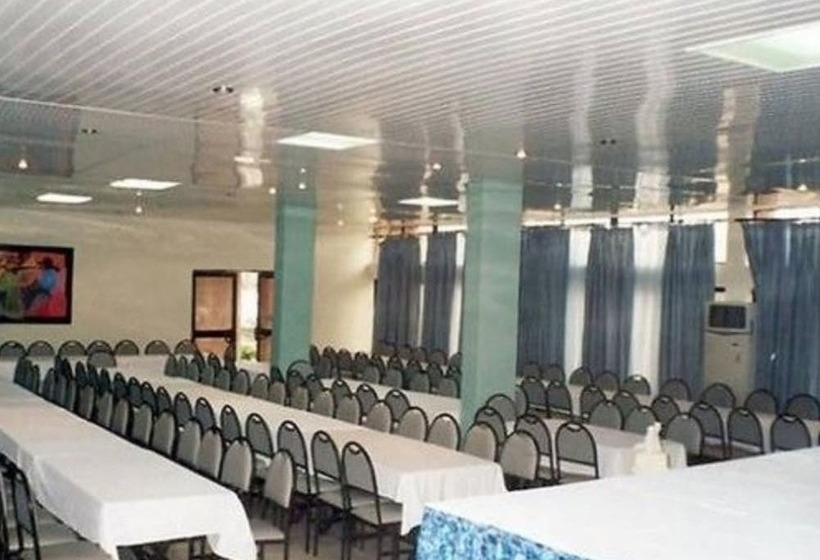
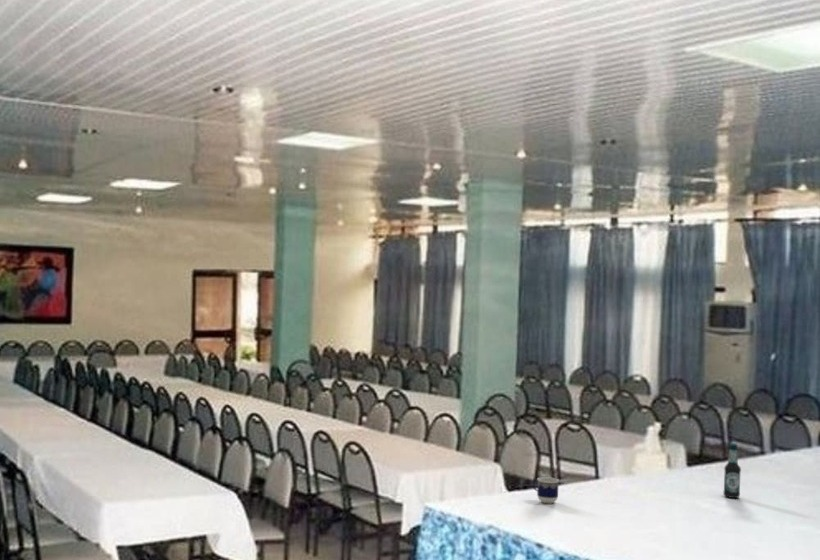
+ bottle (732, 470)
+ cup (544, 490)
